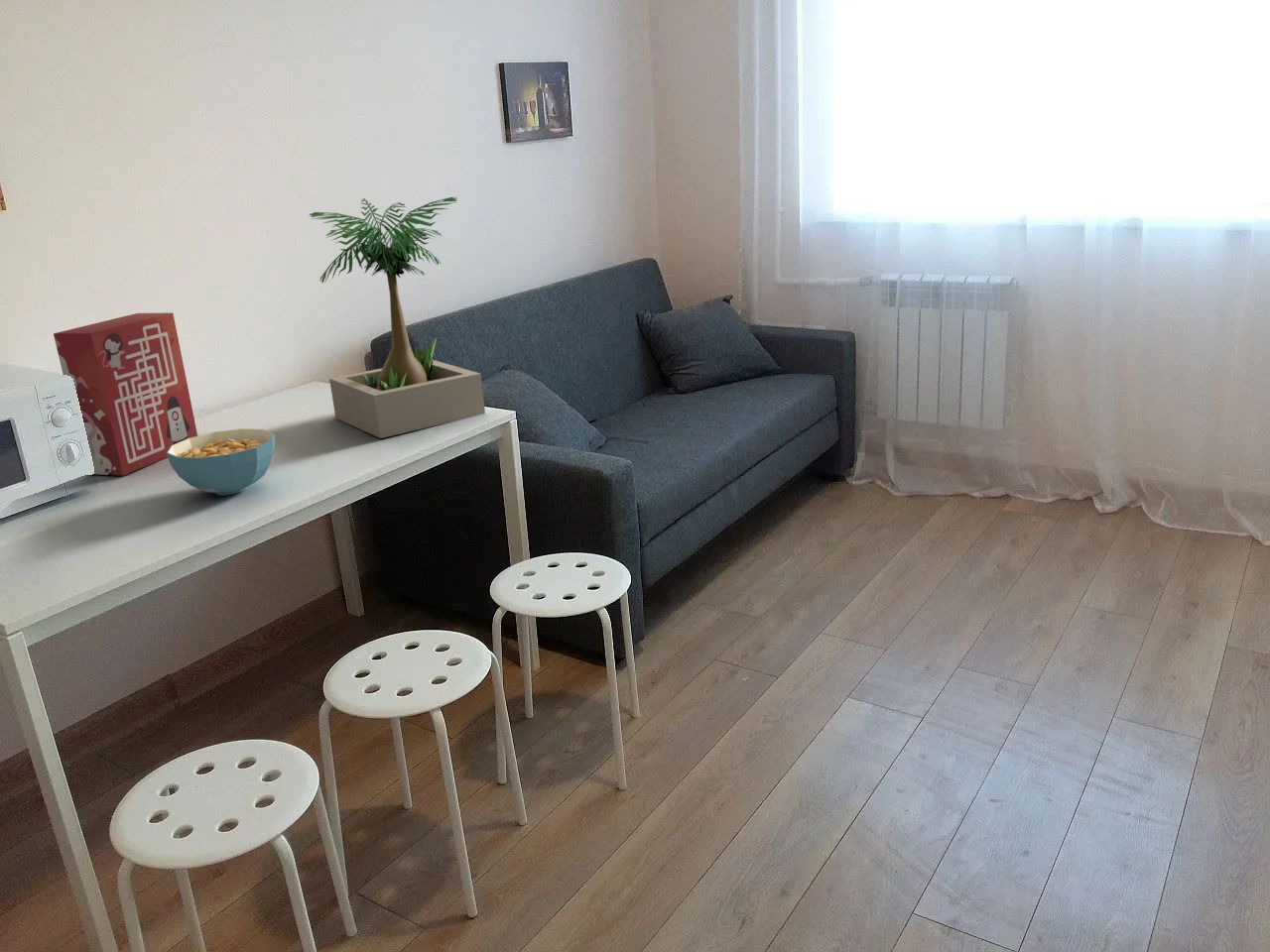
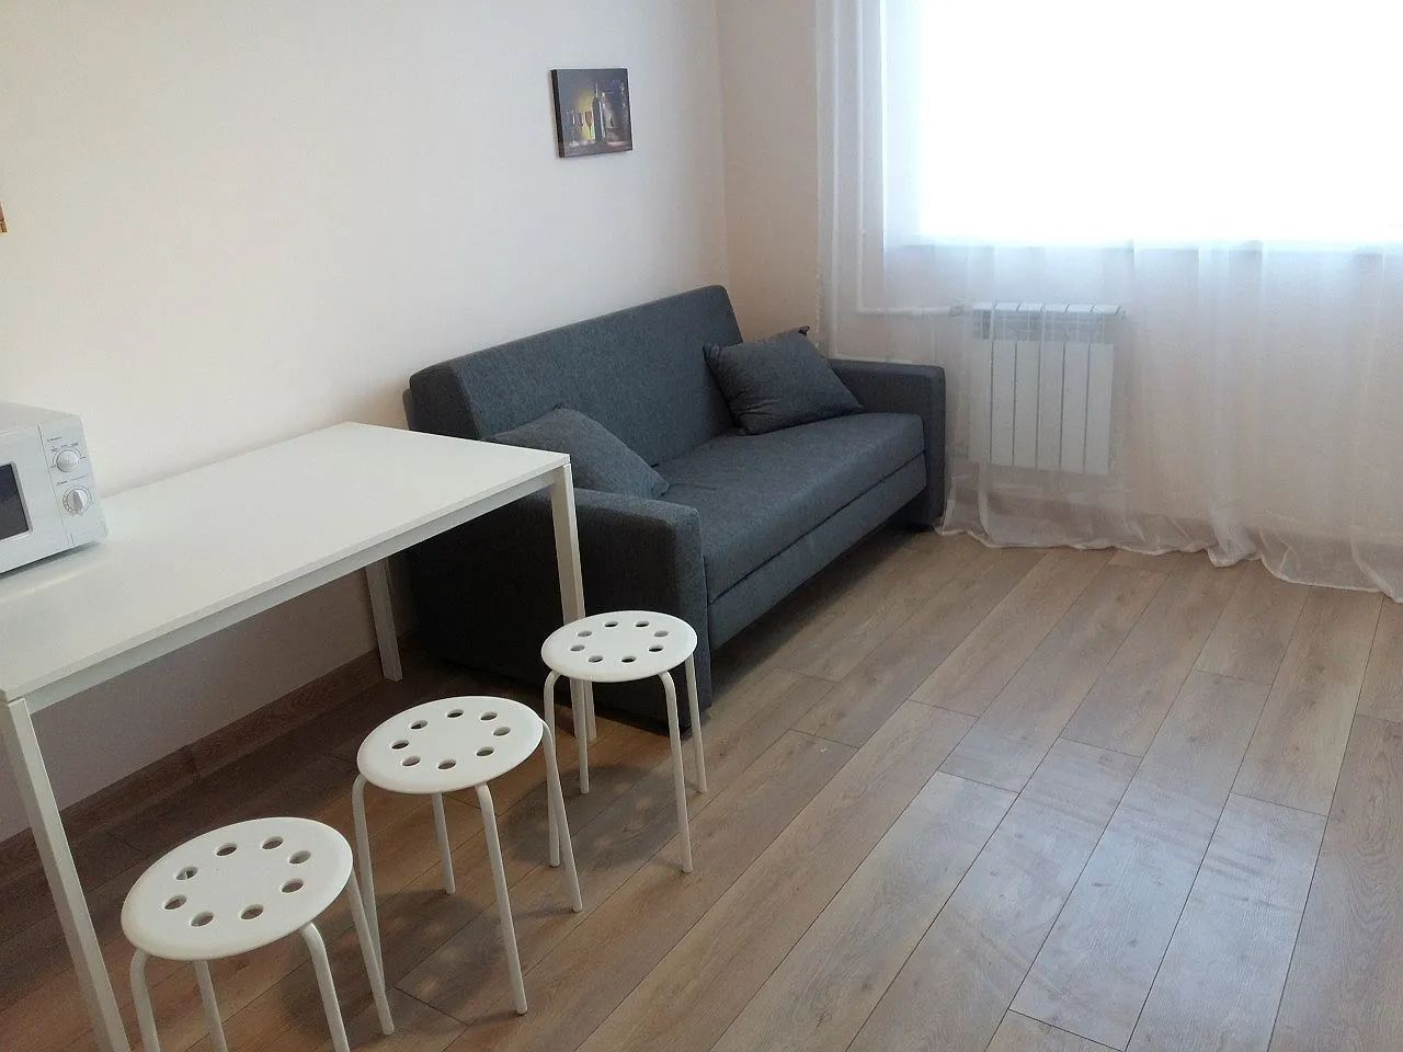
- potted plant (394, 308)
- cereal bowl (225, 466)
- cereal box (130, 392)
